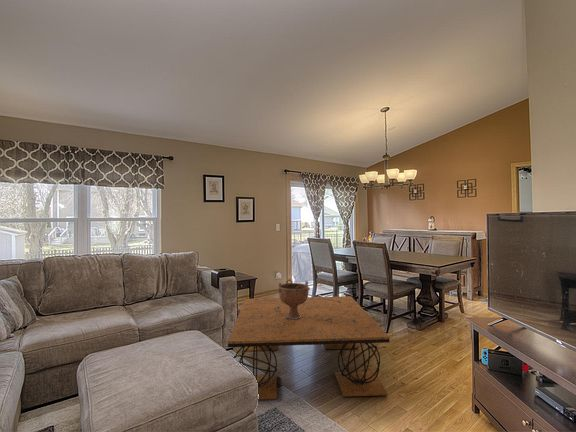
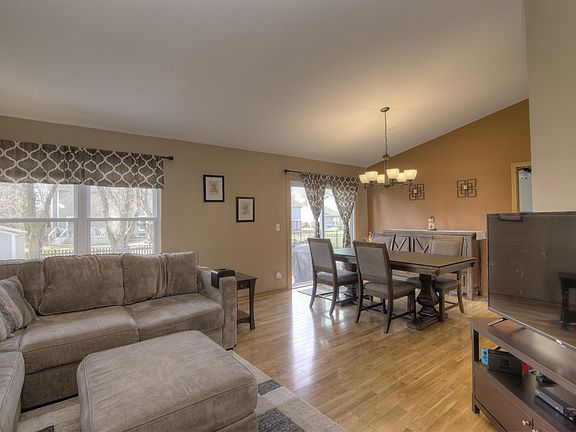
- decorative bowl (293, 298)
- coffee table (303, 337)
